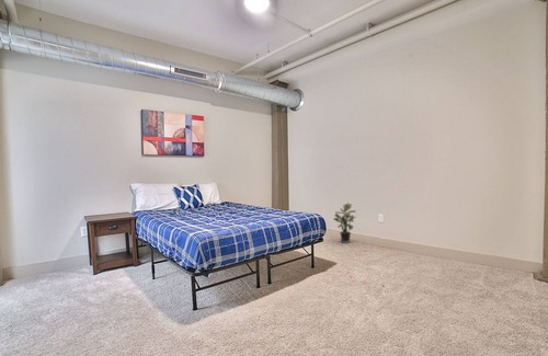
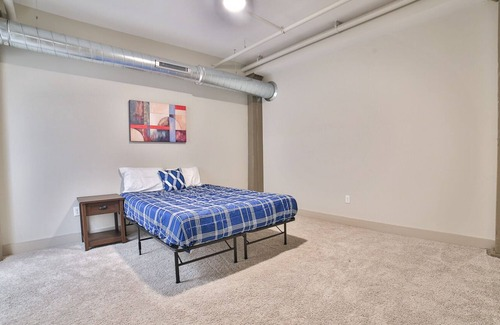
- potted plant (344, 221)
